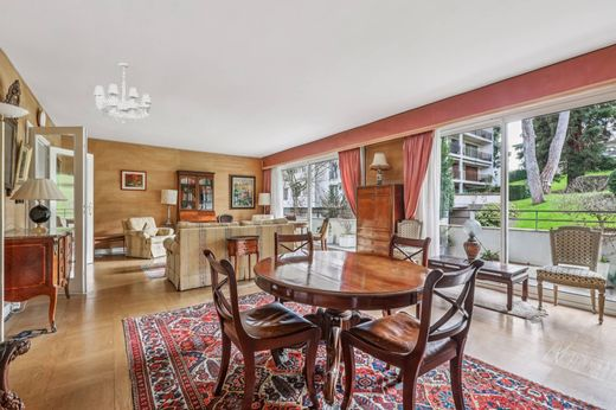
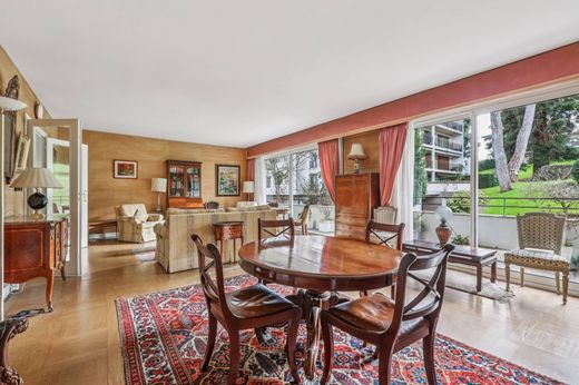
- chandelier (123, 94)
